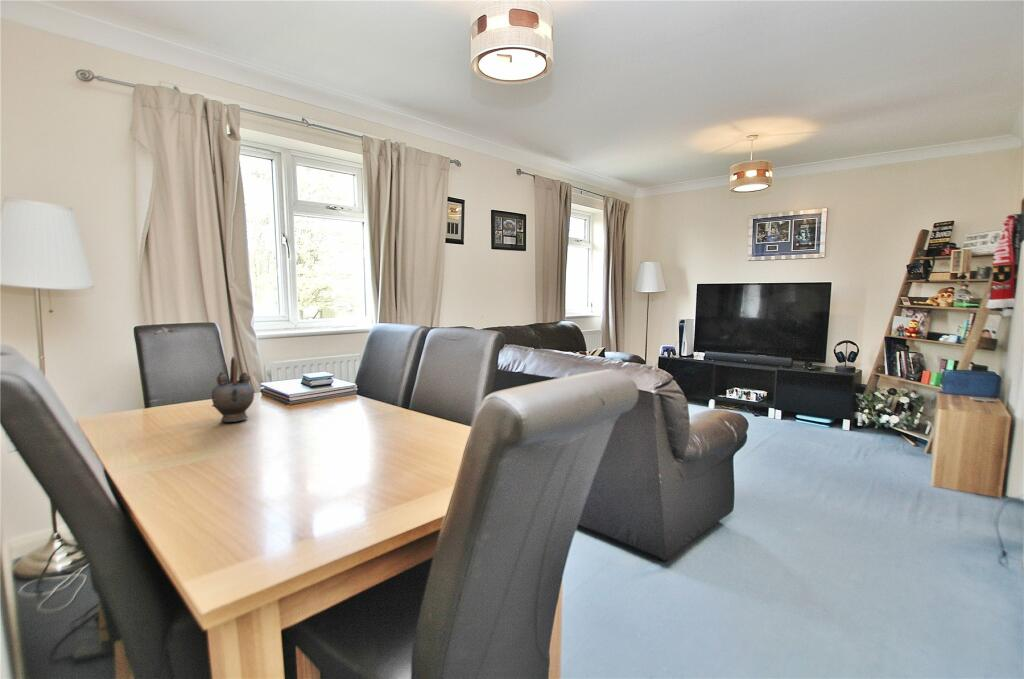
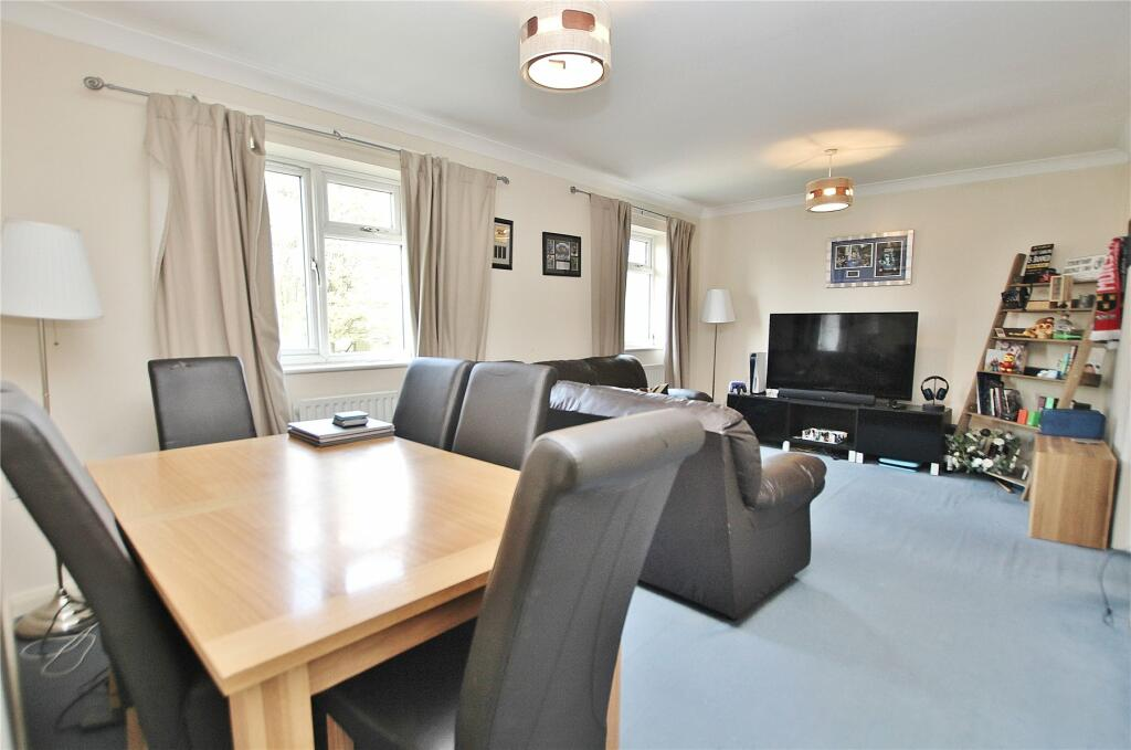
- teapot (233, 389)
